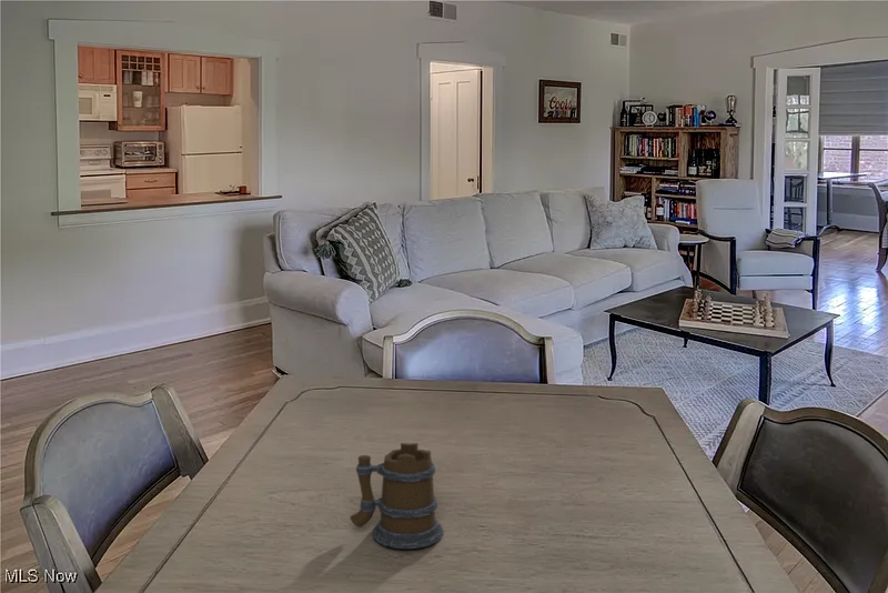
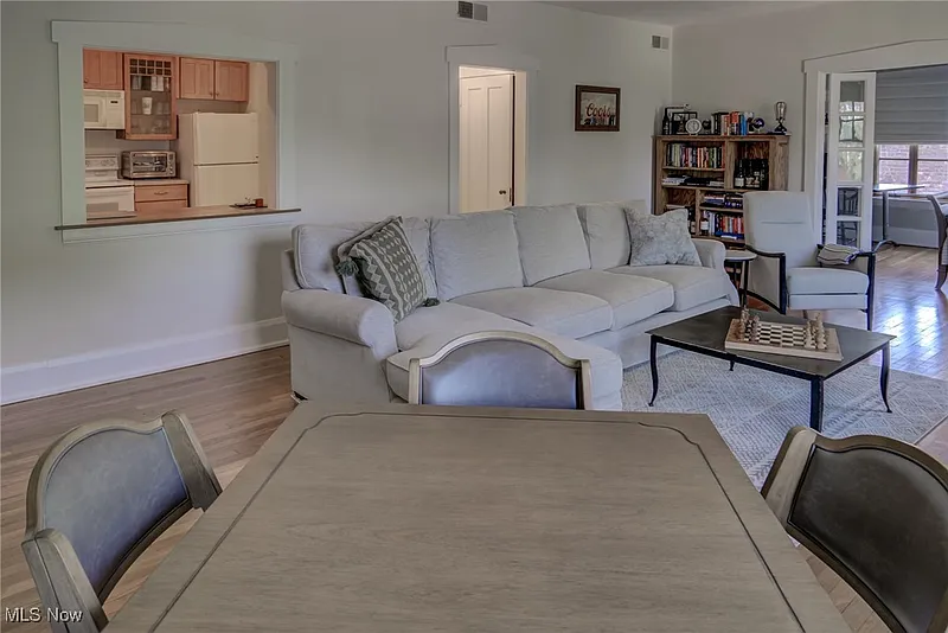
- mug (396, 491)
